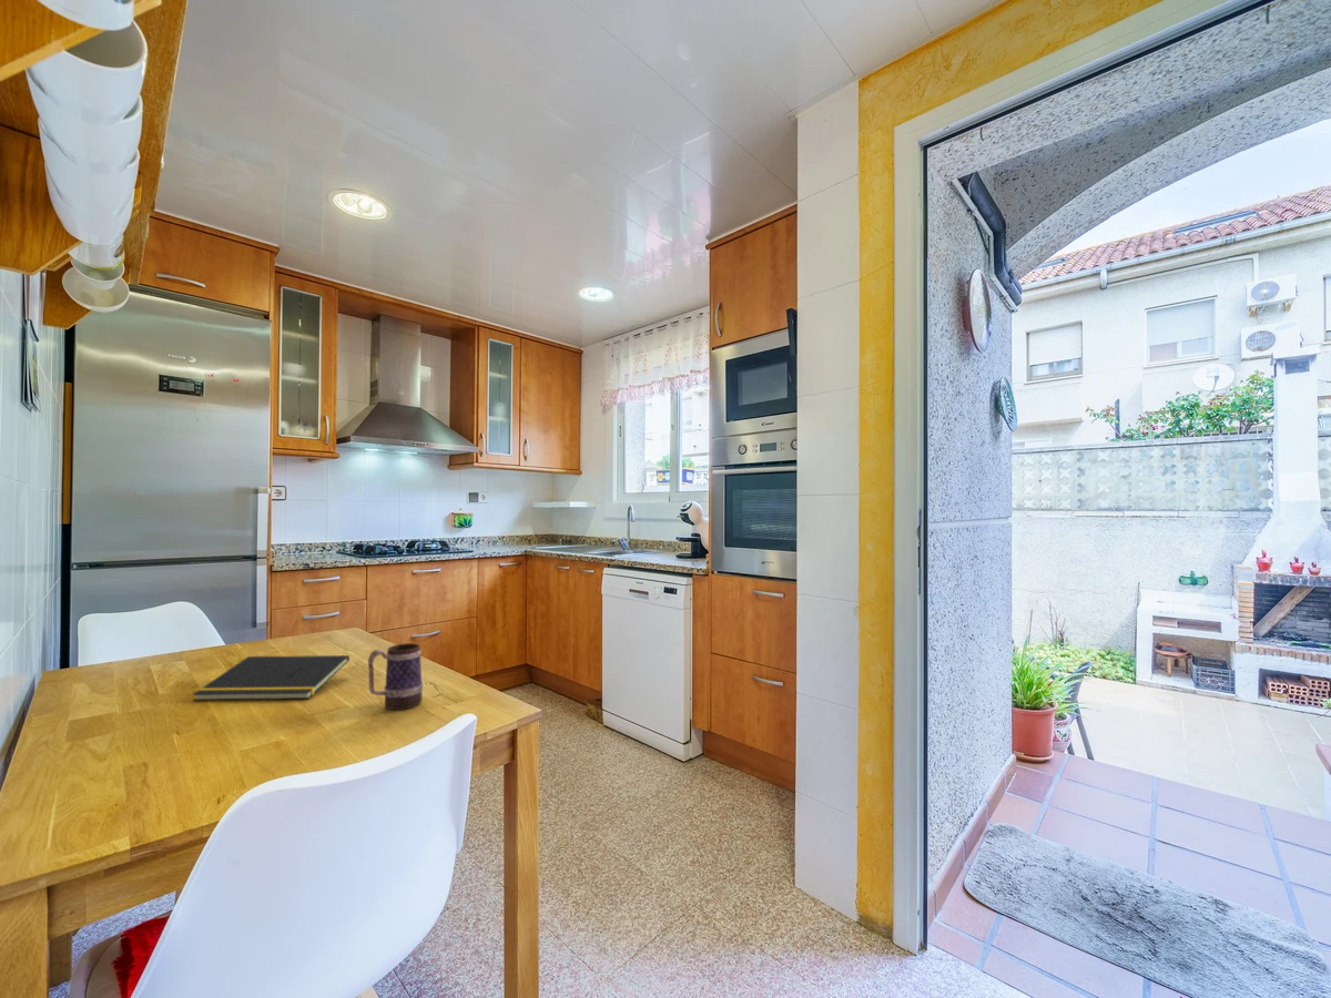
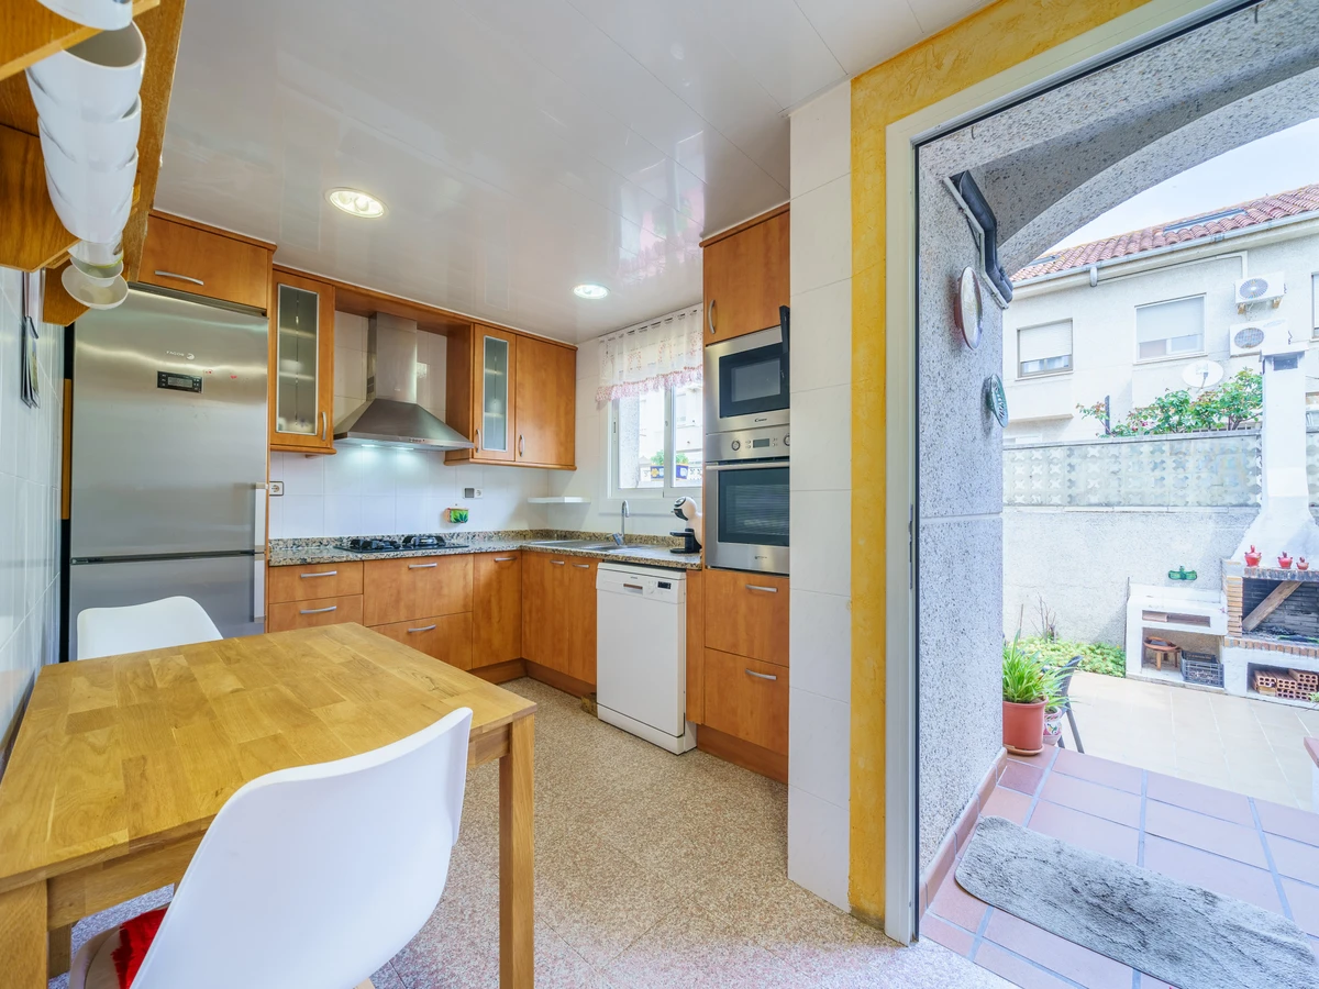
- mug (395, 675)
- notepad (276, 675)
